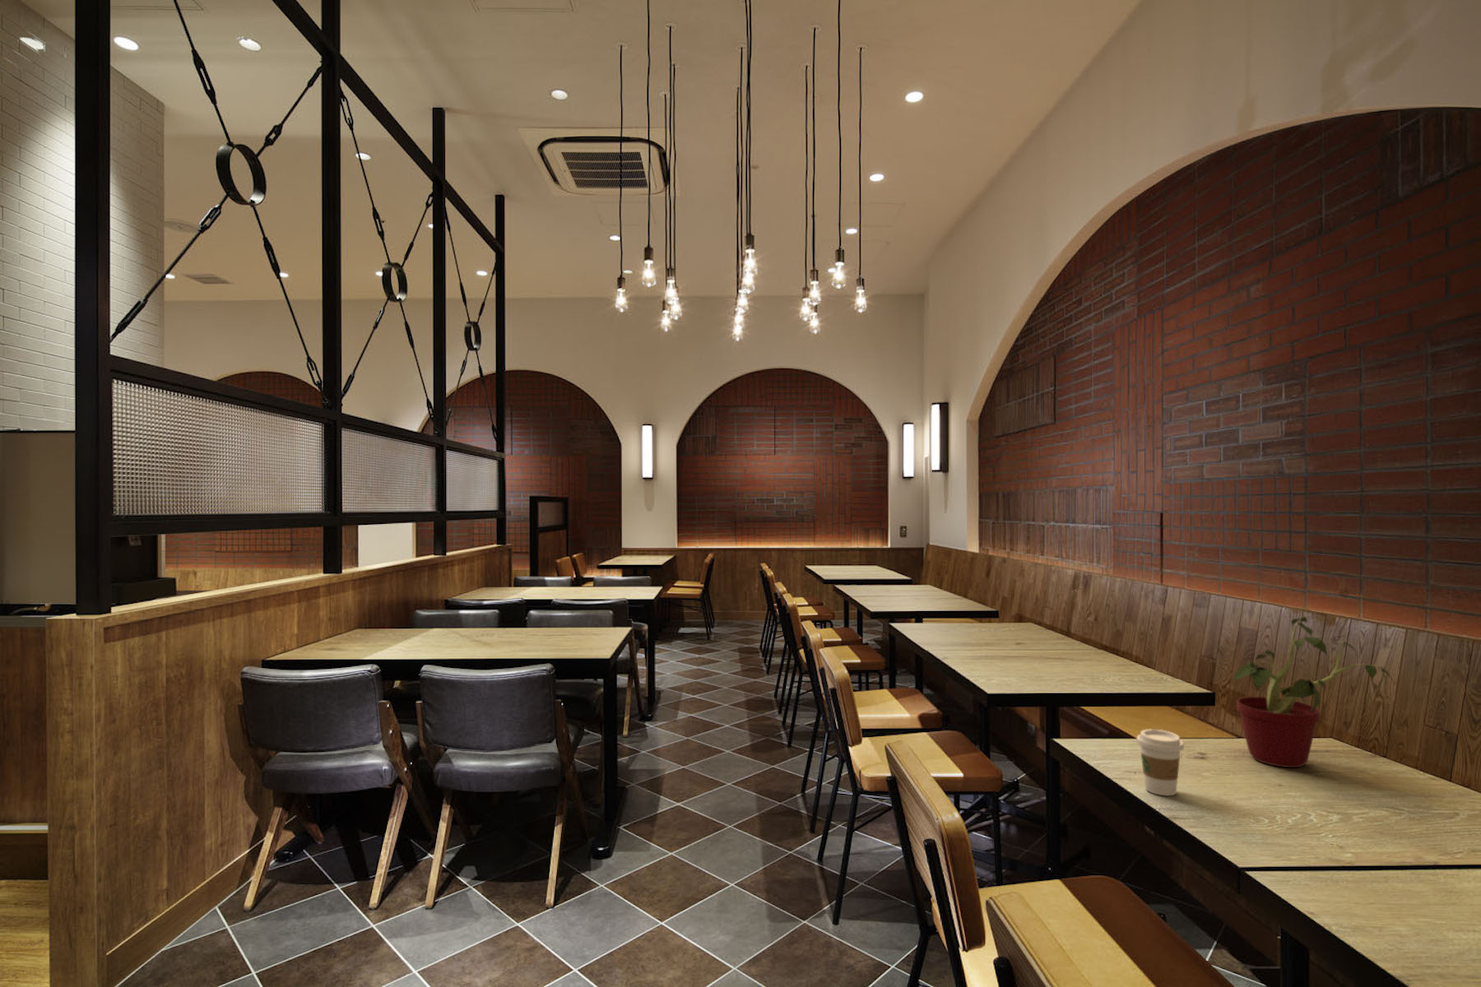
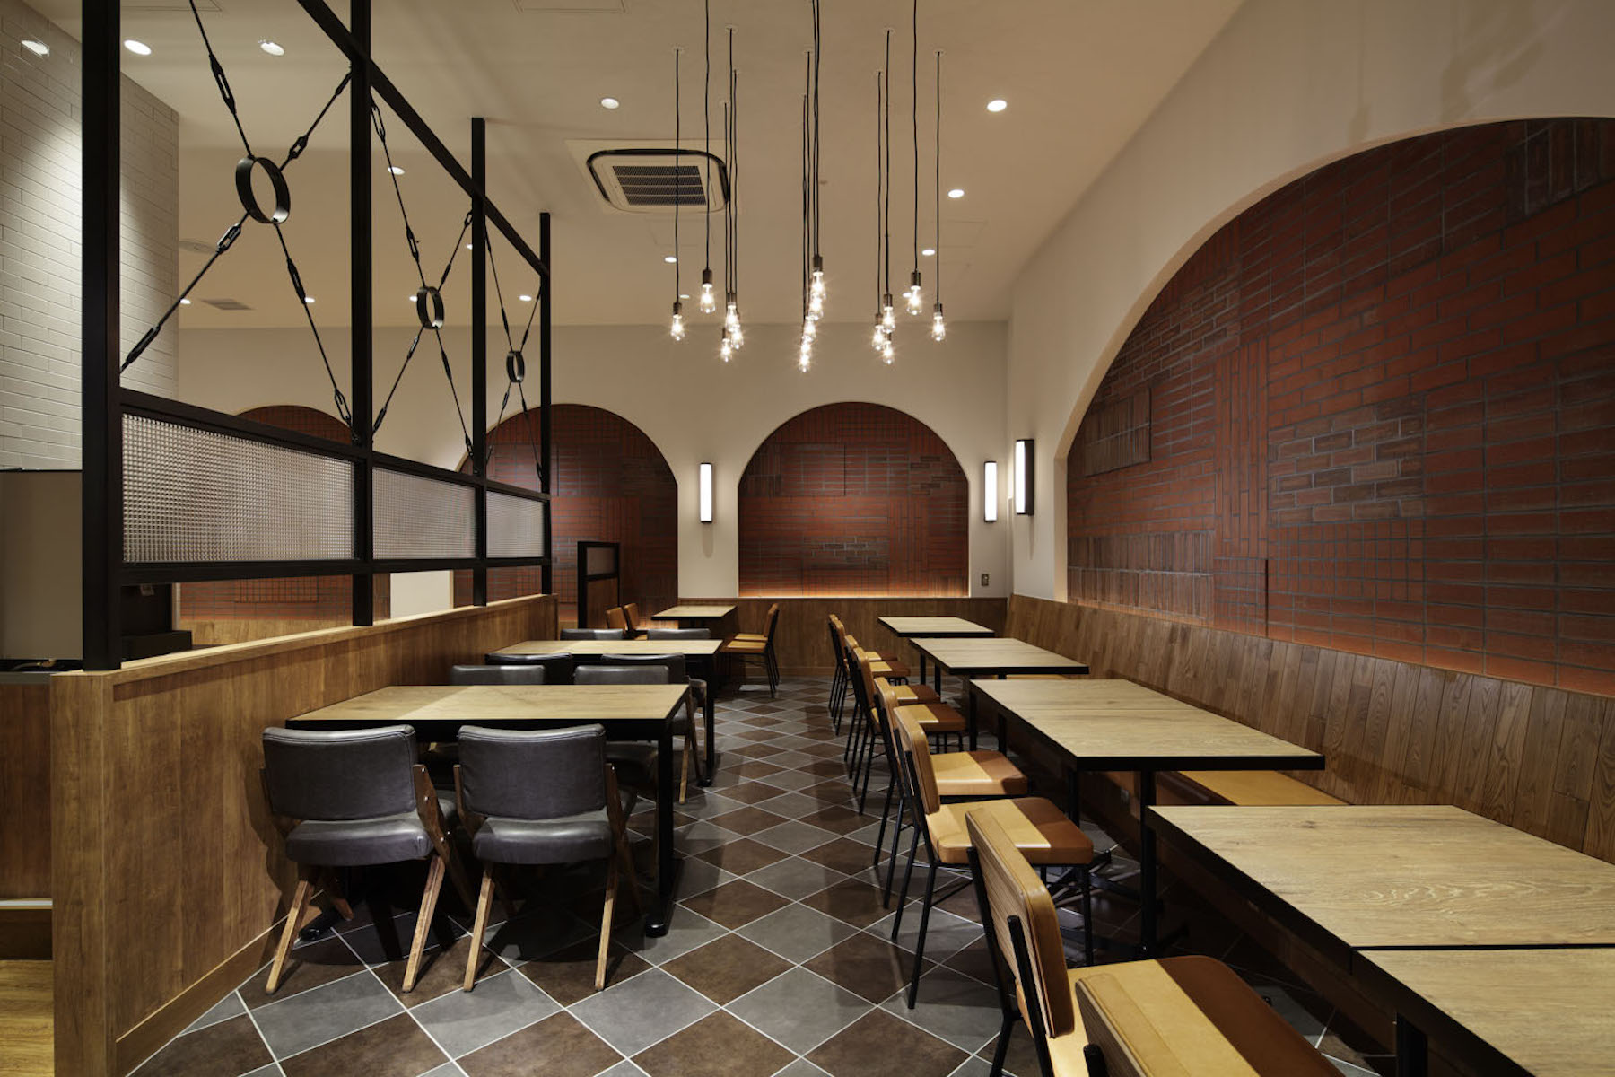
- coffee cup (1160, 761)
- potted plant (1311, 692)
